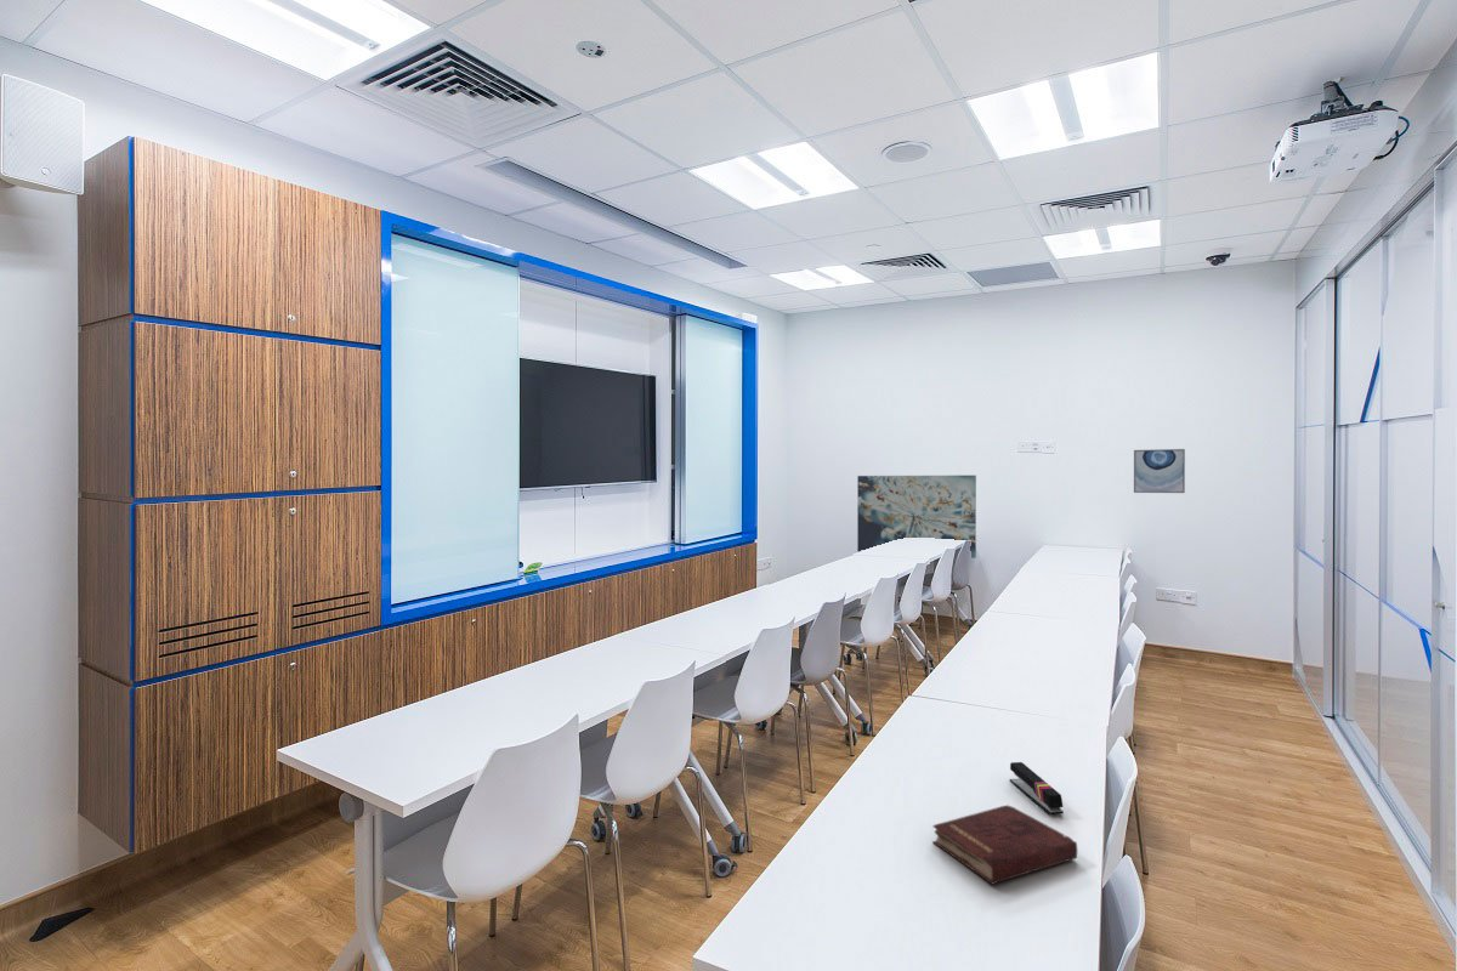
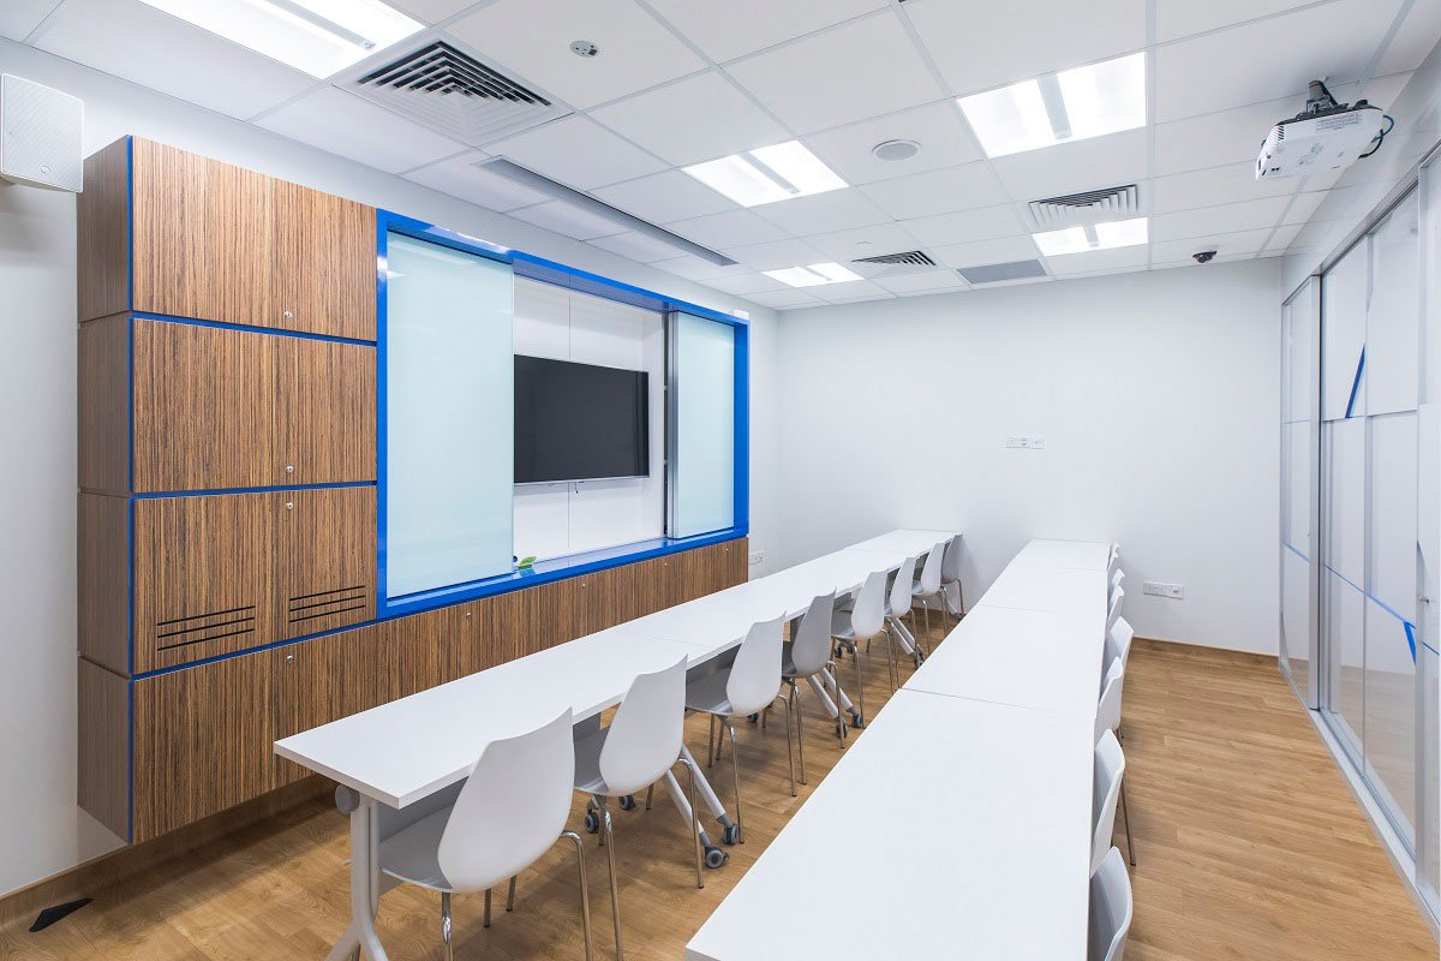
- hardback book (1003, 841)
- stapler (1034, 787)
- wall art (913, 515)
- wall art (1158, 471)
